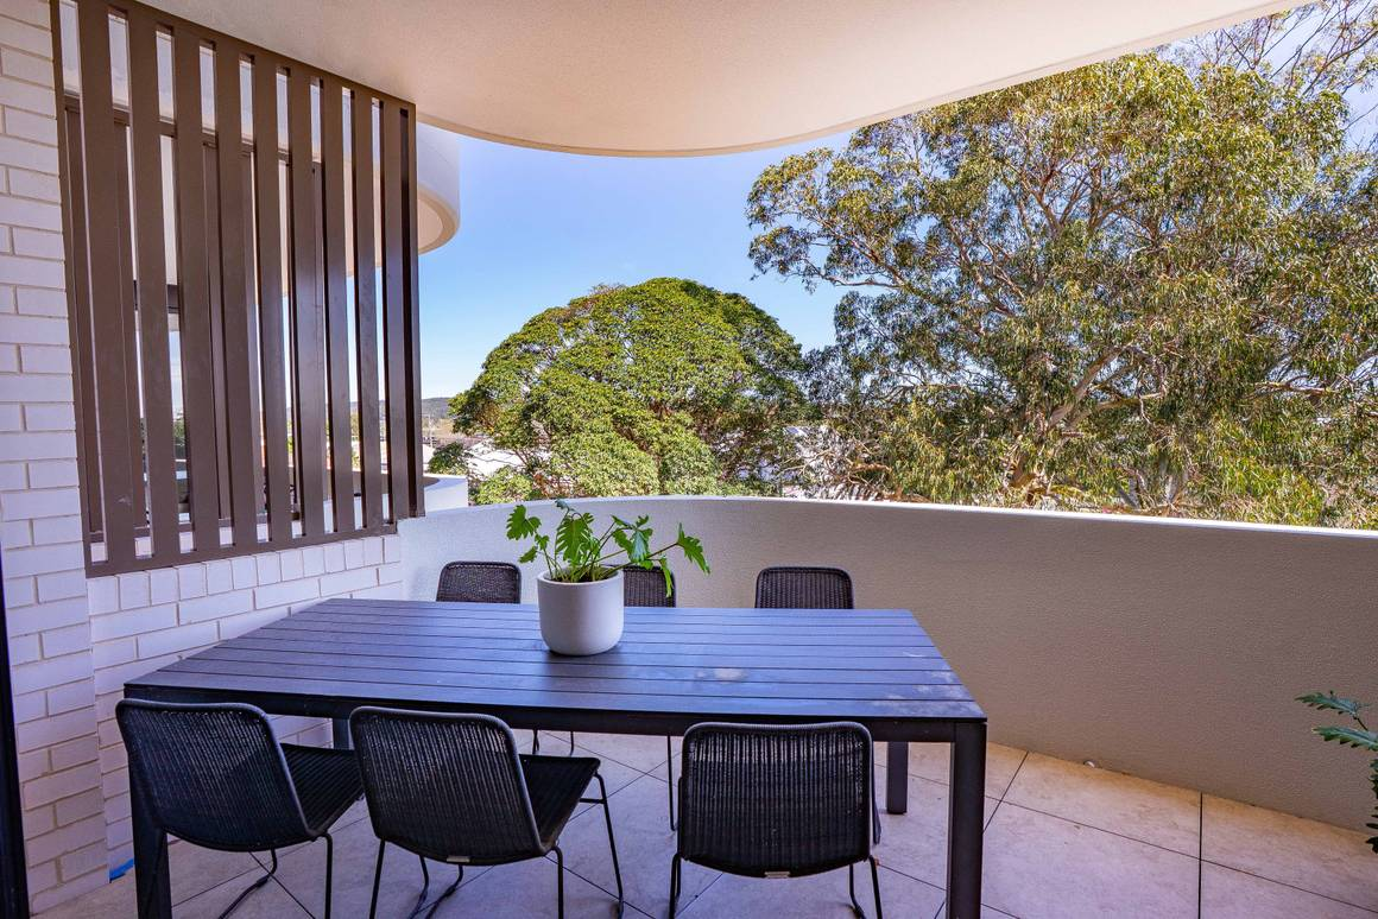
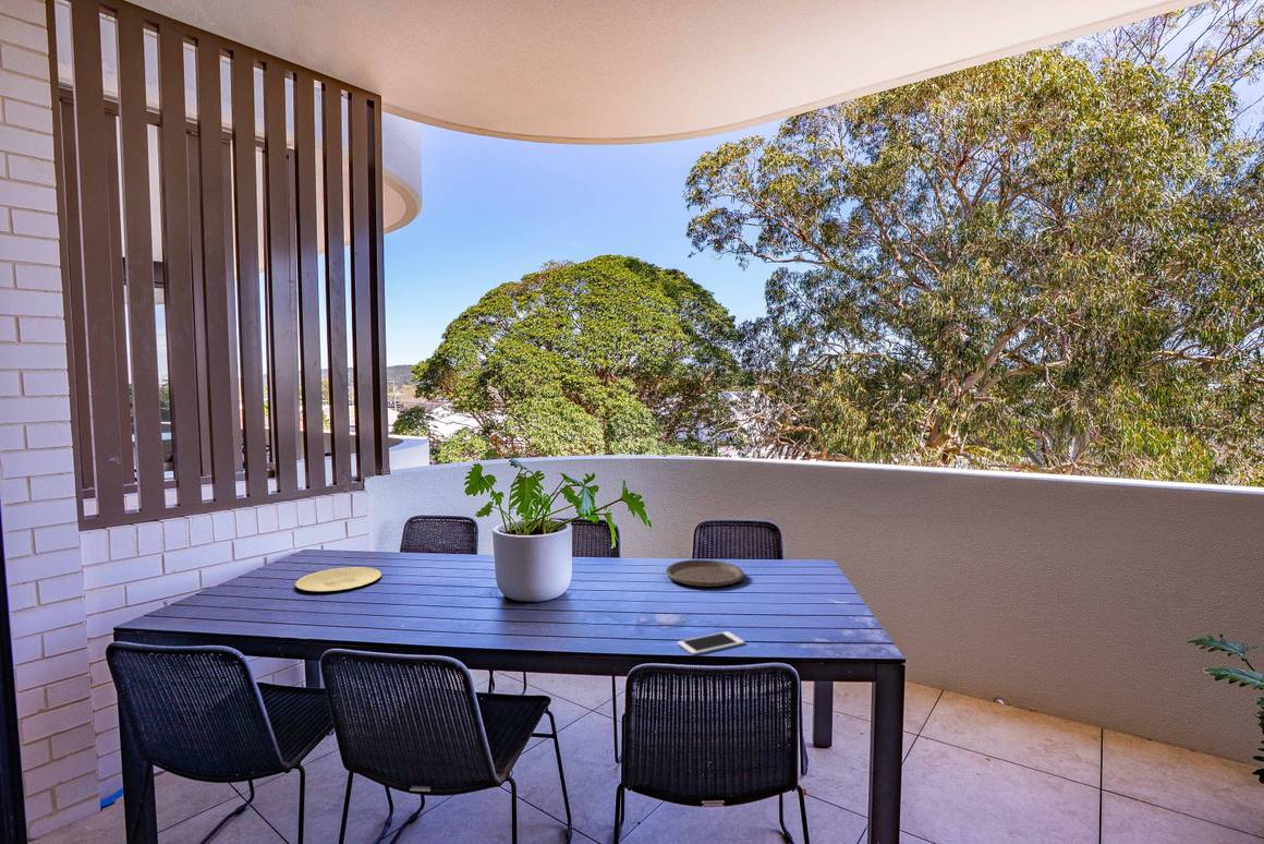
+ plate (704, 574)
+ cell phone (710, 642)
+ plate (339, 579)
